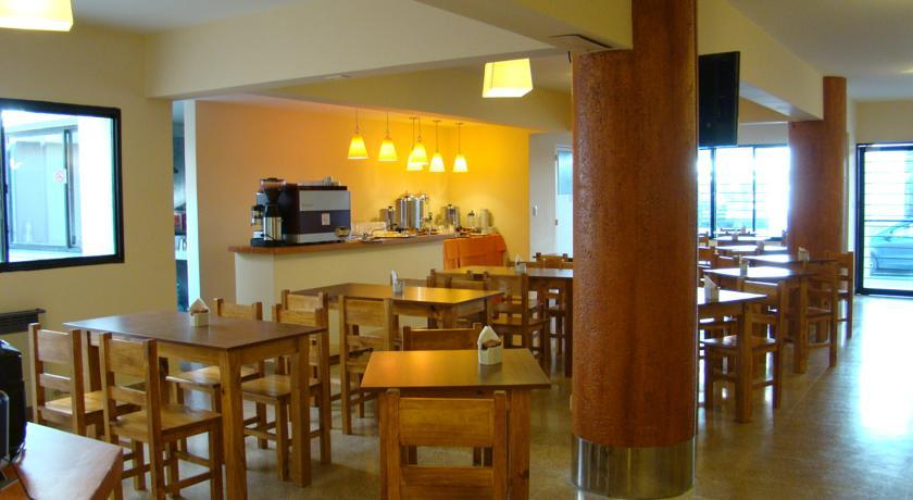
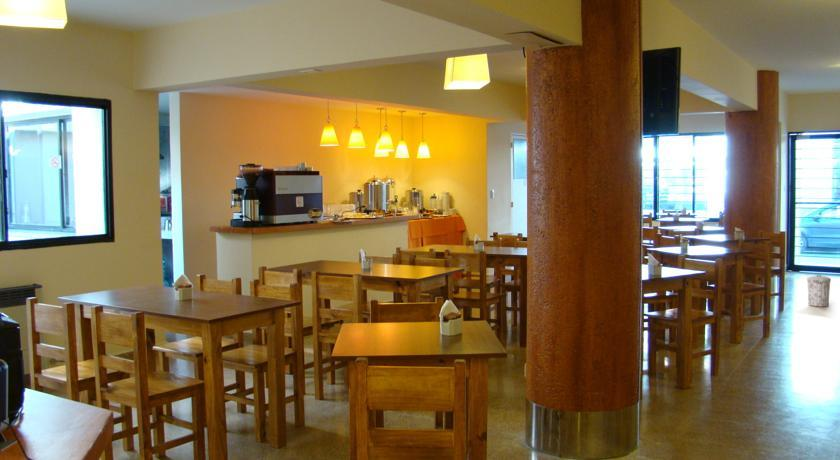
+ trash can (818, 290)
